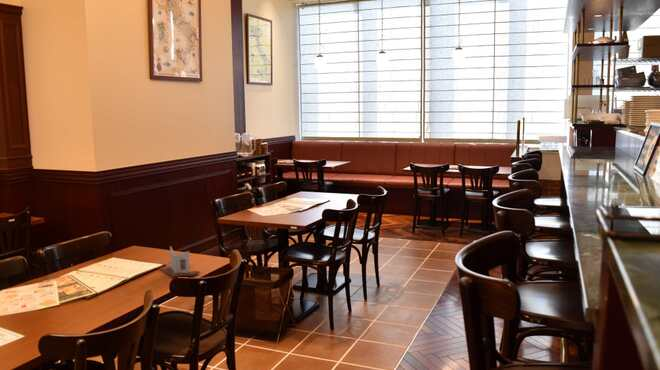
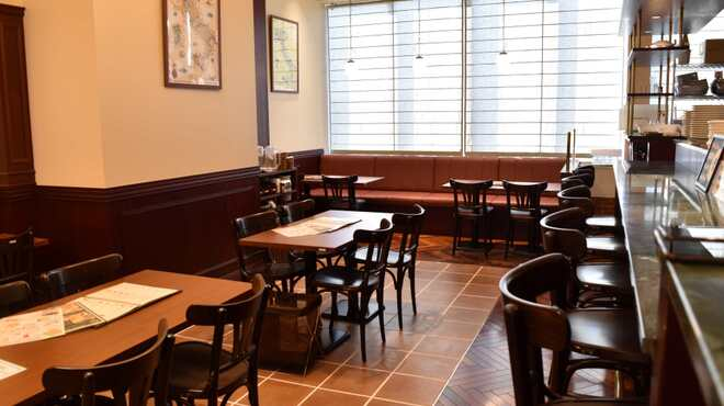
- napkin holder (179, 258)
